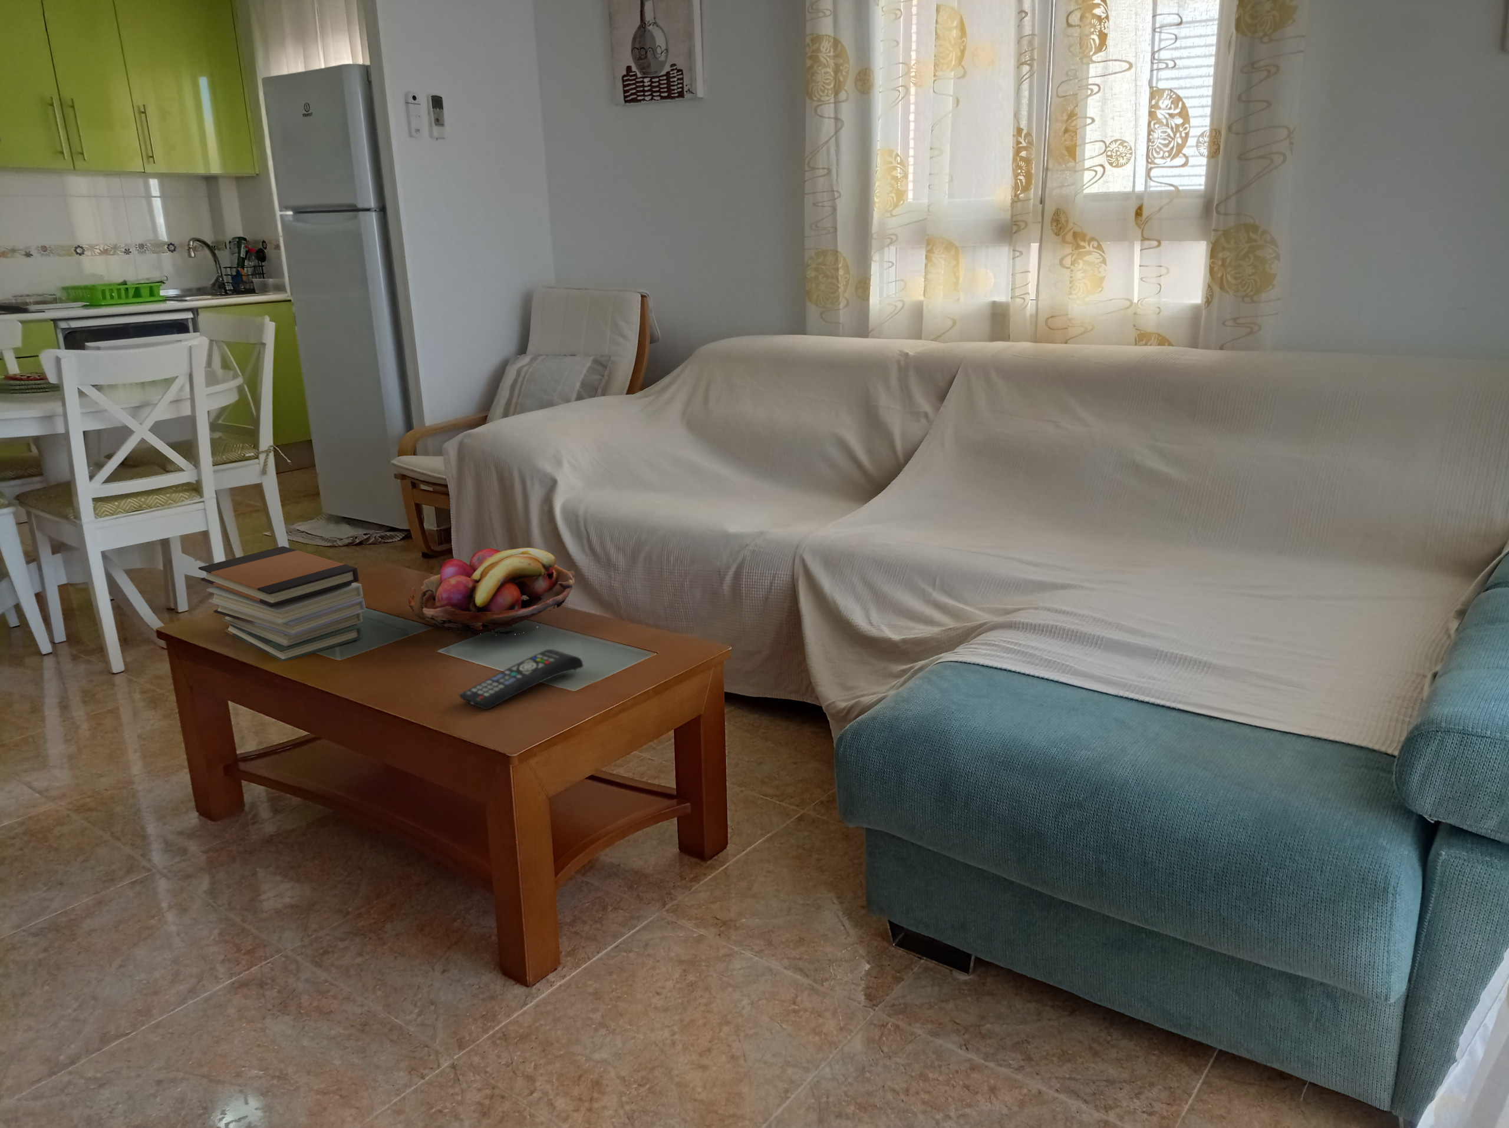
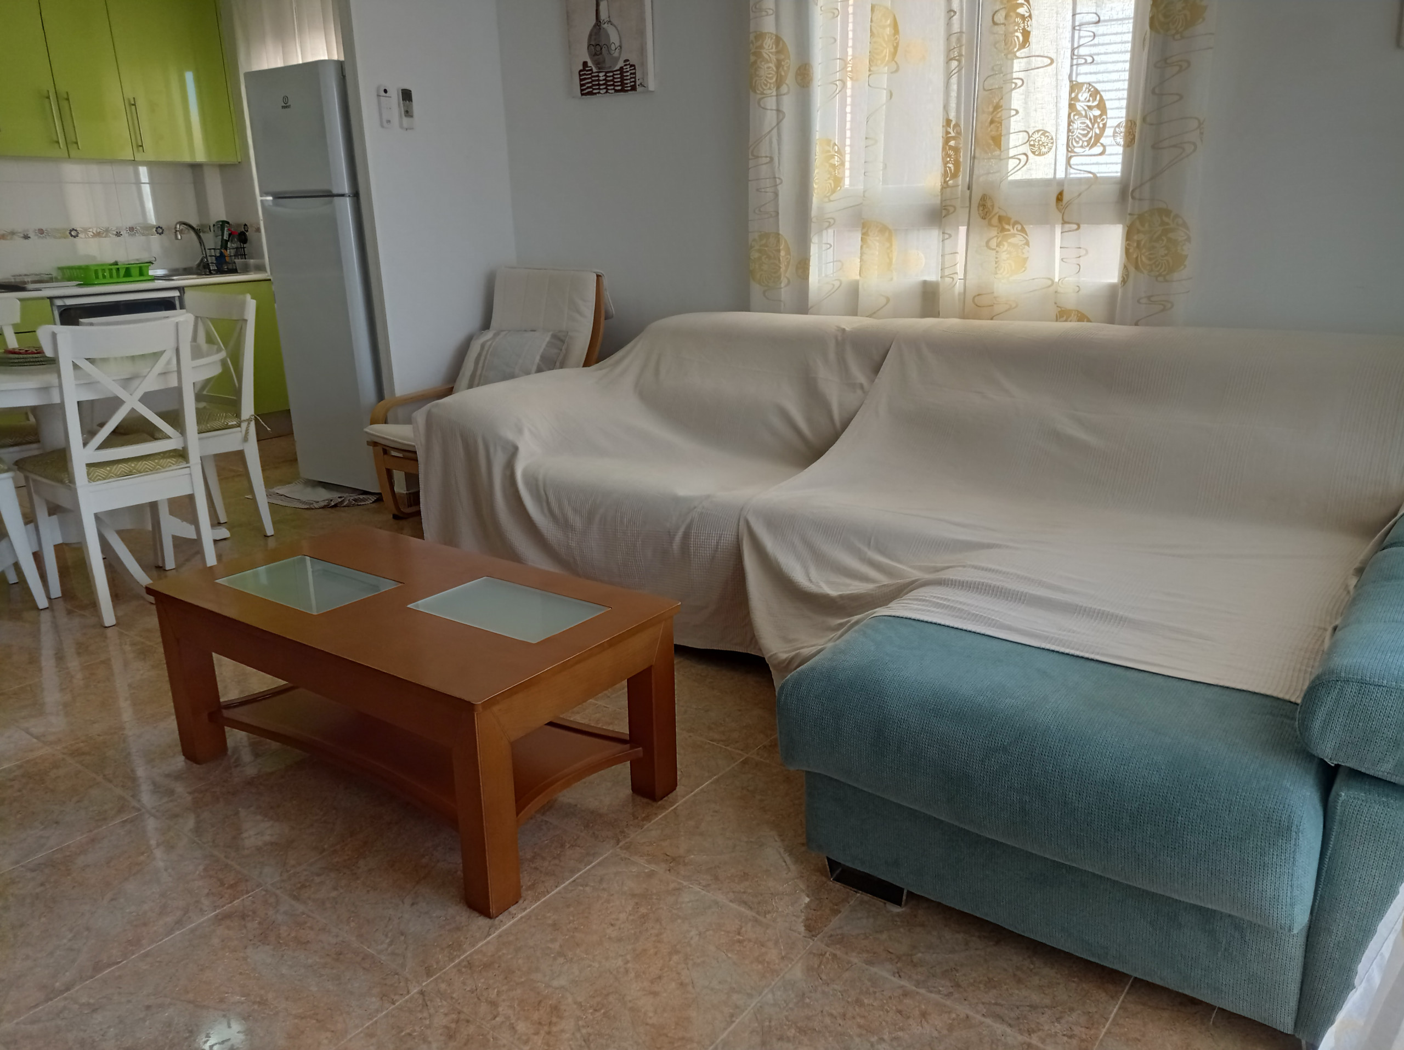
- book stack (286, 602)
- remote control (524, 677)
- fruit basket (493, 587)
